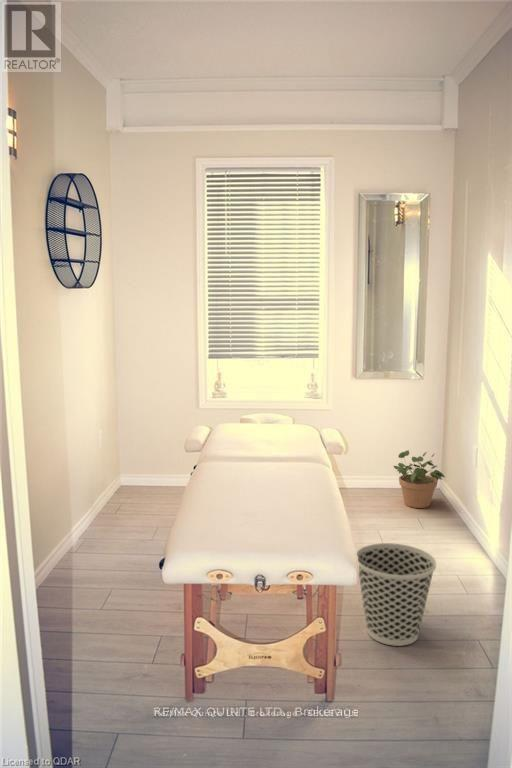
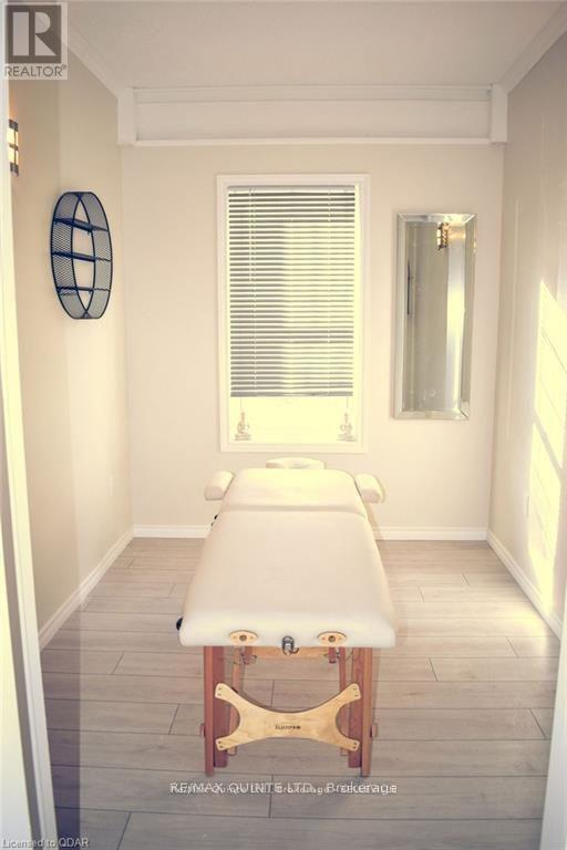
- wastebasket (393, 595)
- potted plant (420, 480)
